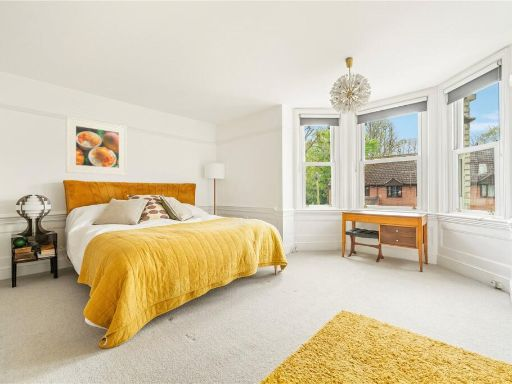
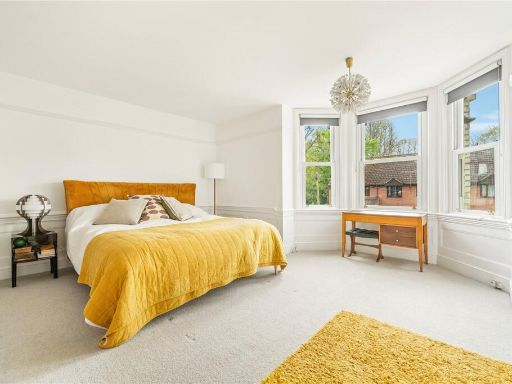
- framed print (98, 147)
